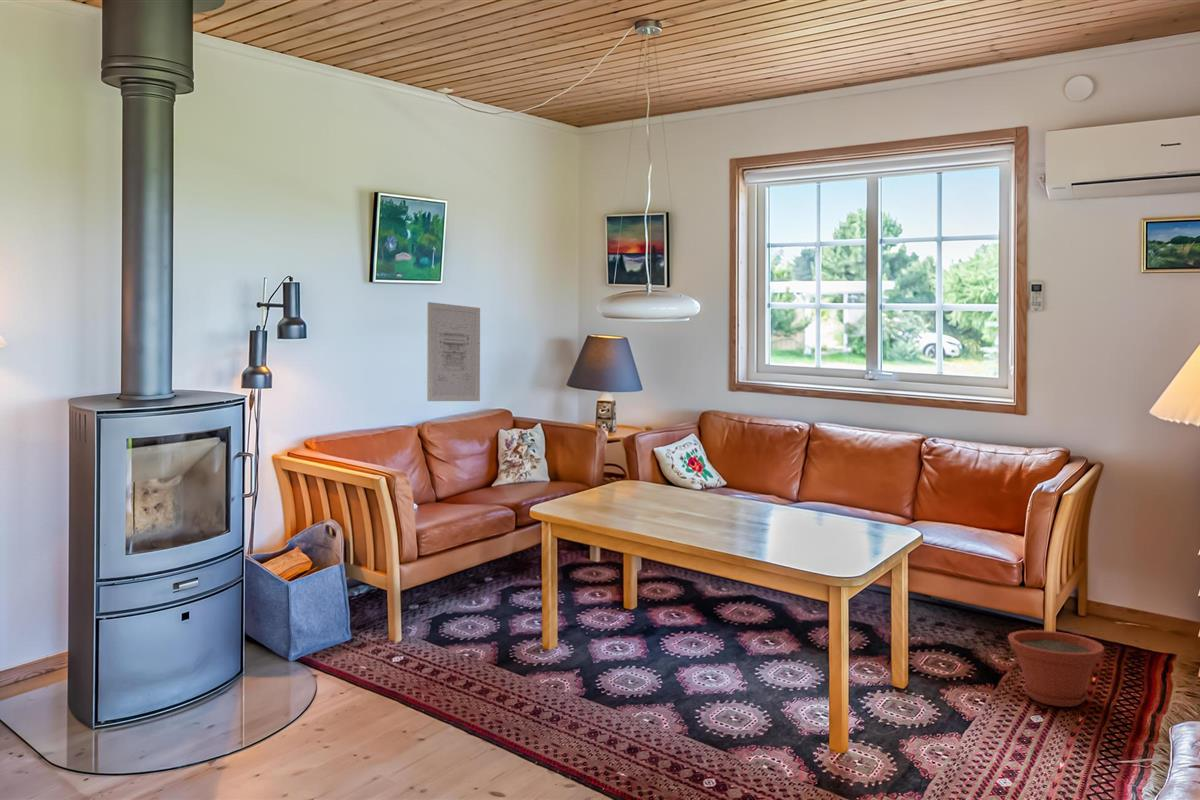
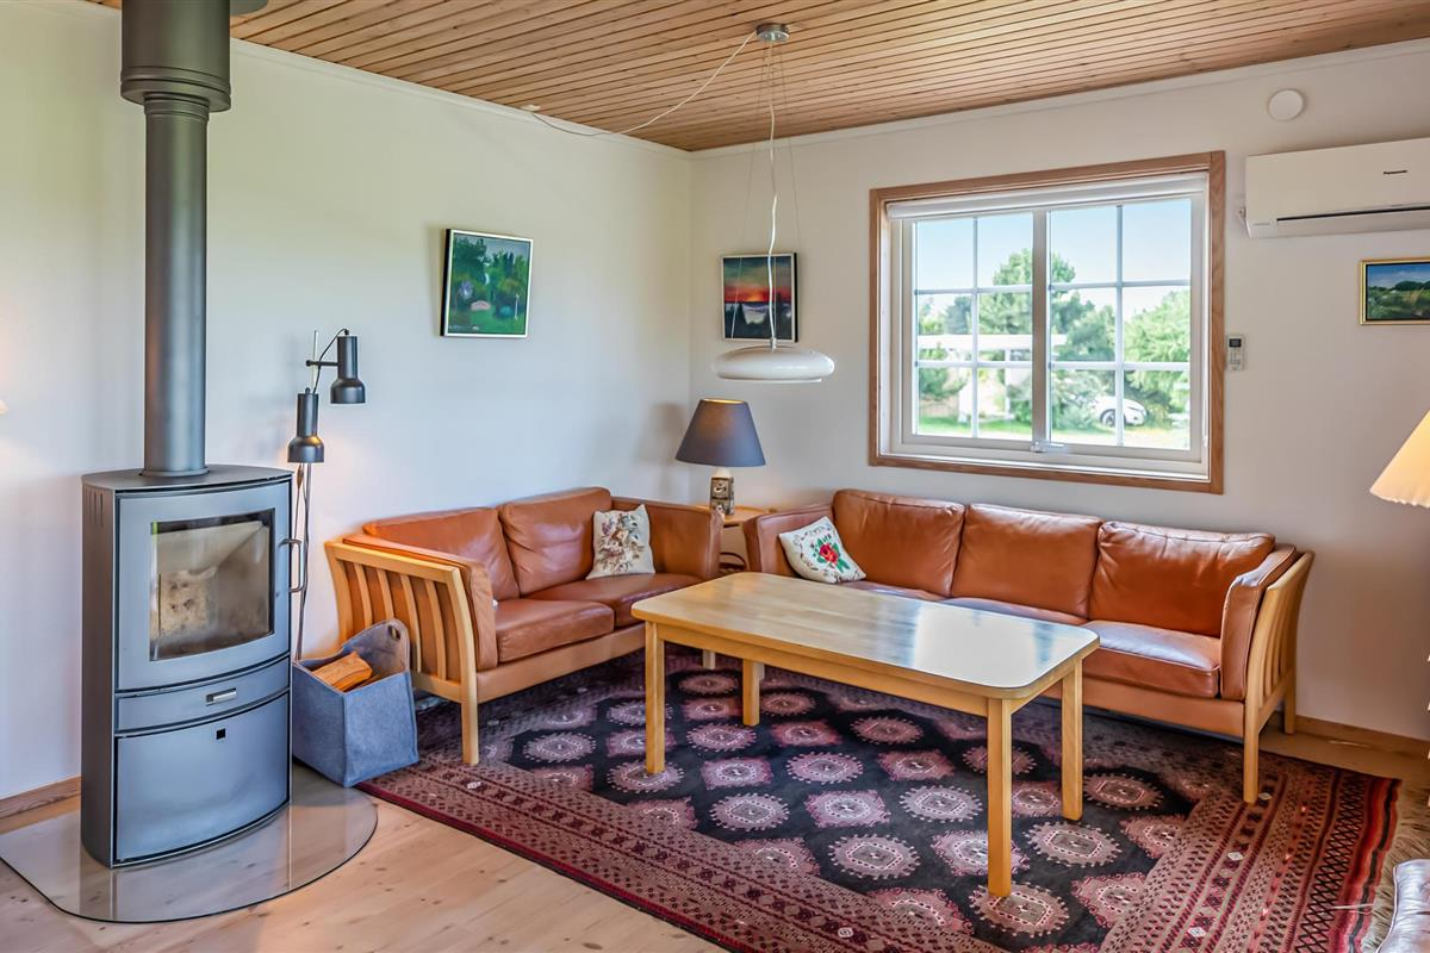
- plant pot (1054, 670)
- wall art (454, 353)
